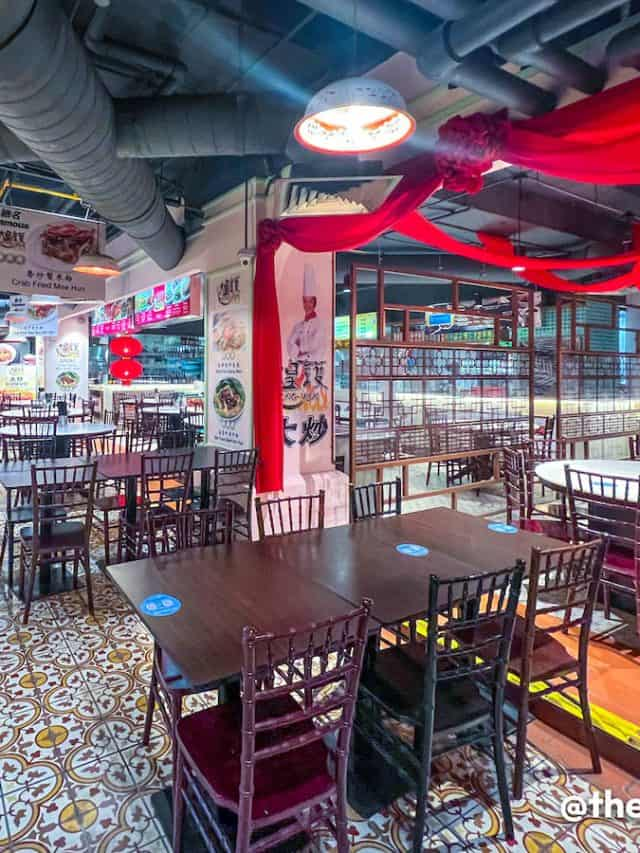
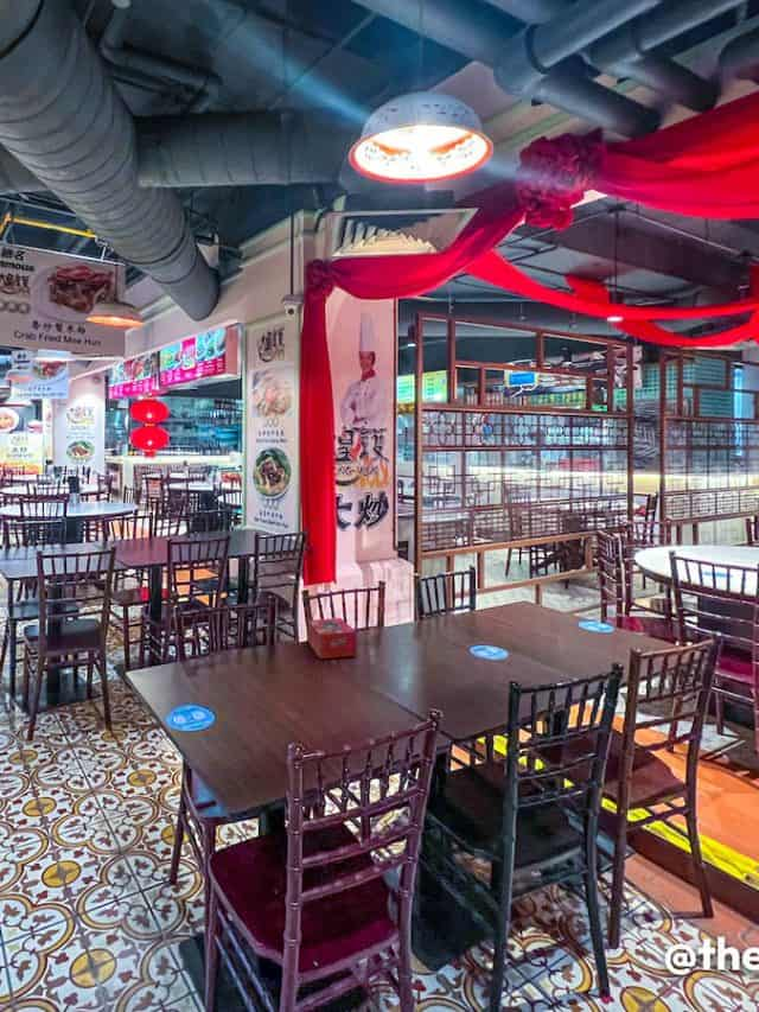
+ tissue box (331, 637)
